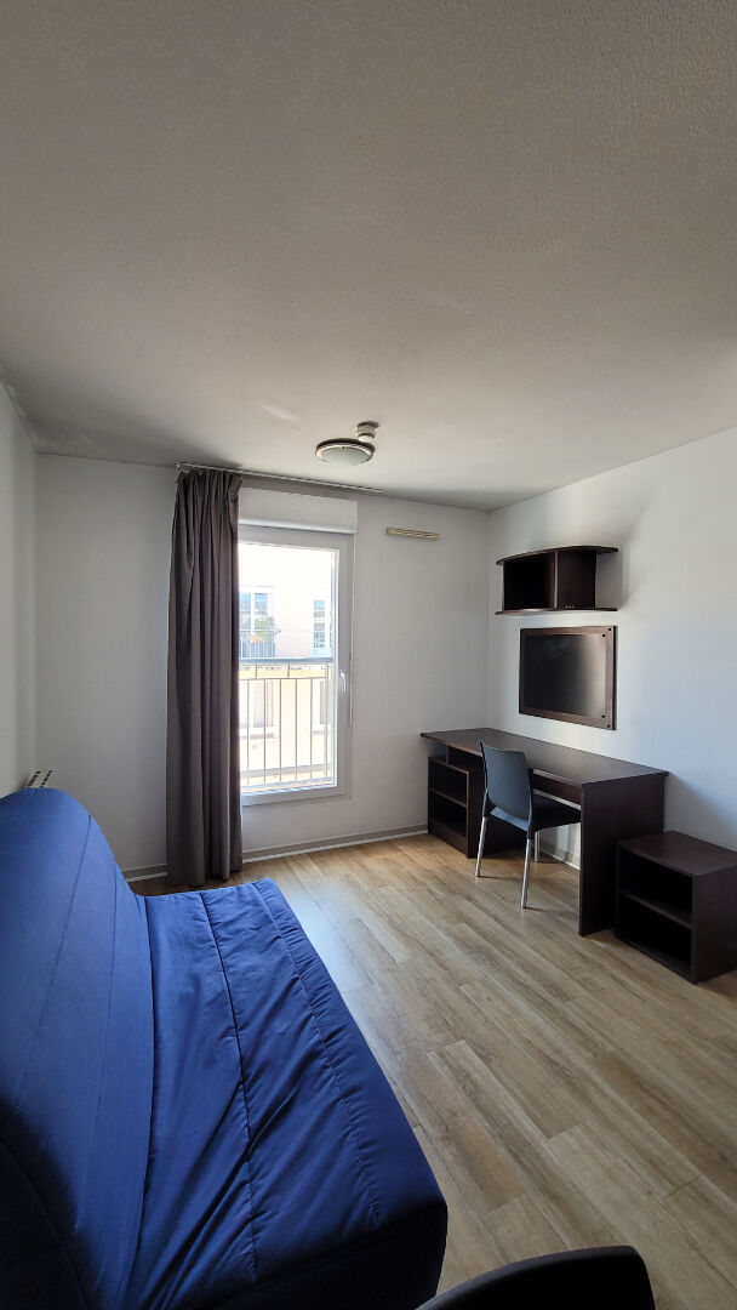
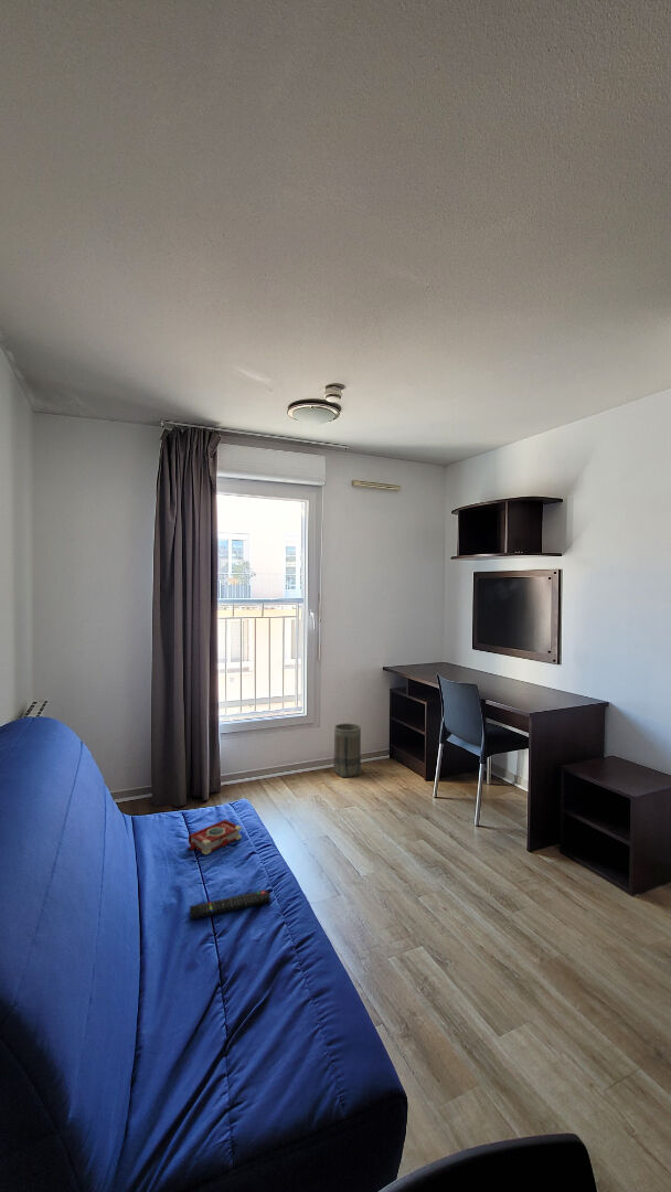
+ basket (347, 749)
+ remote control (231, 904)
+ book (213, 836)
